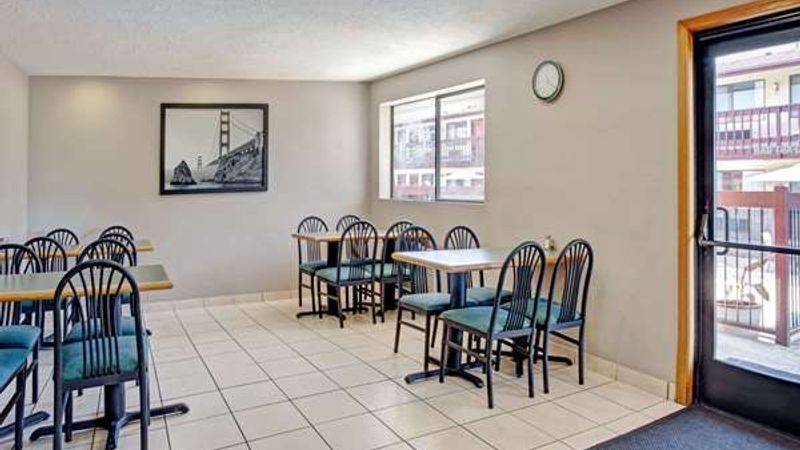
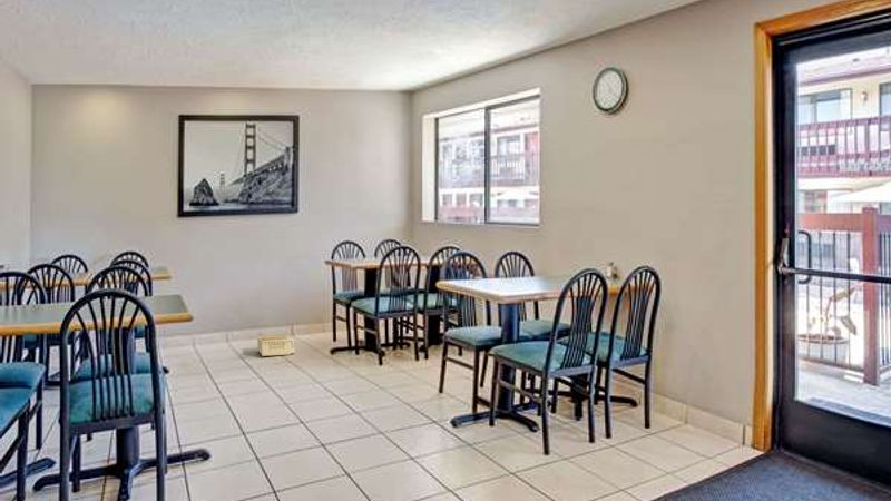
+ storage bin (275, 345)
